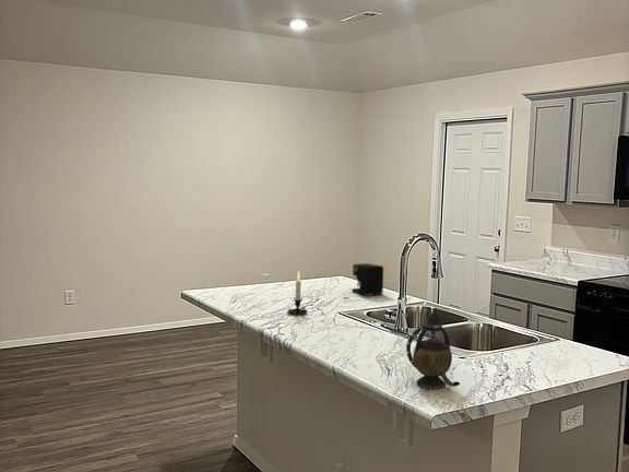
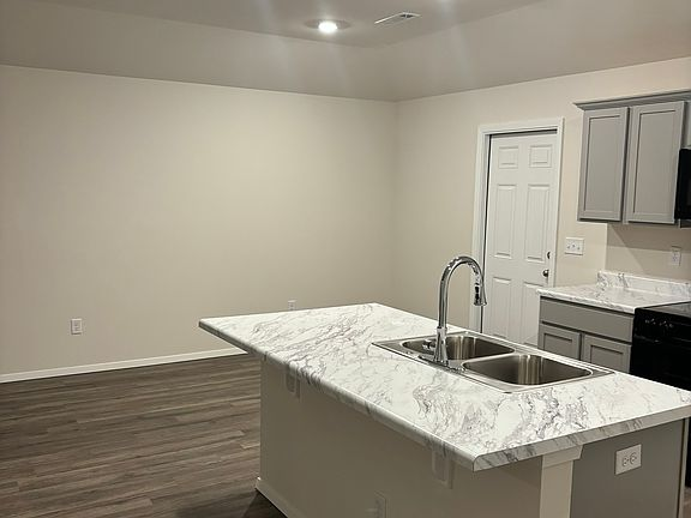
- candle (299, 292)
- teapot (438, 351)
- coffee maker (357, 279)
